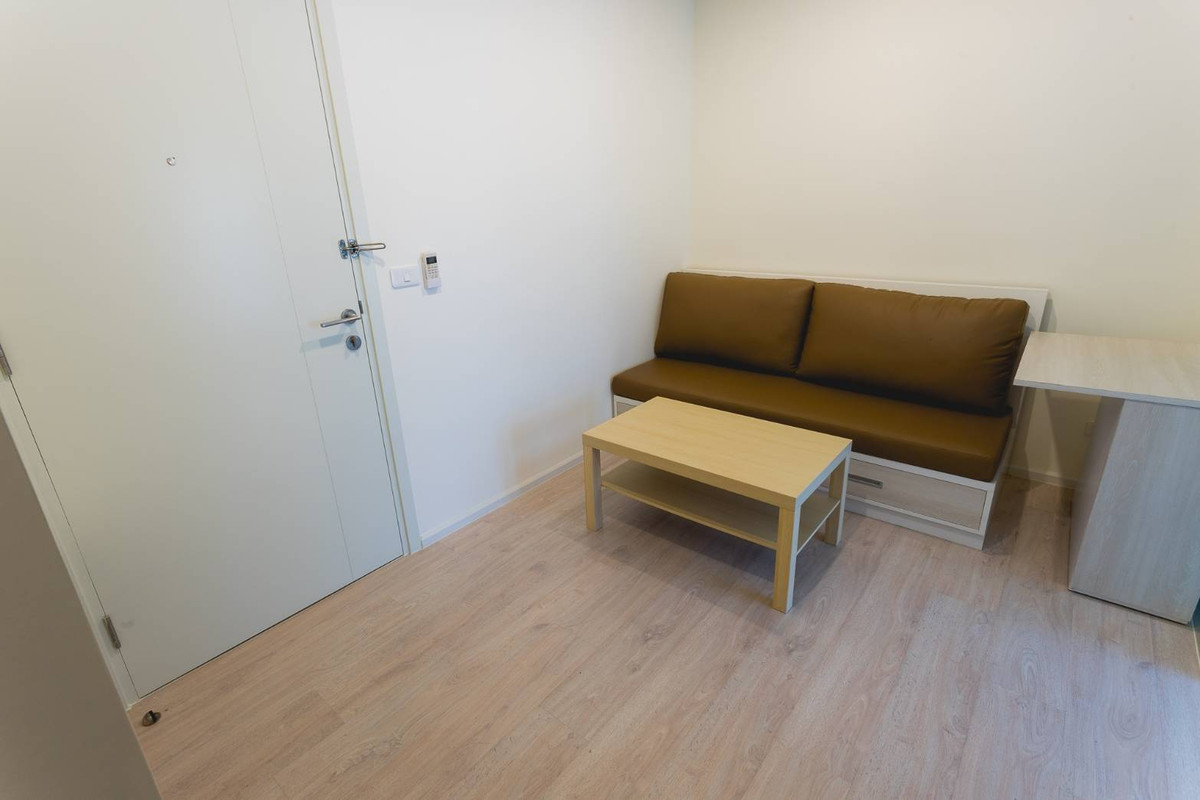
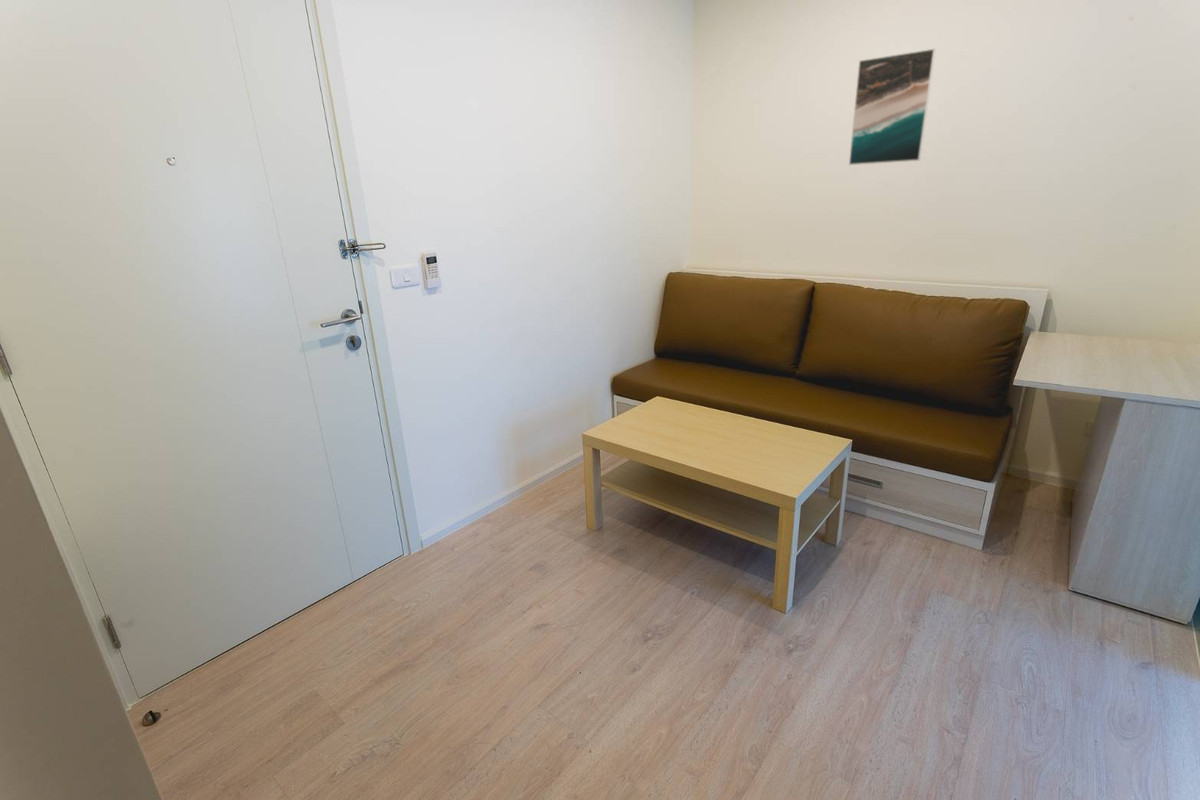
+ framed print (889, 110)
